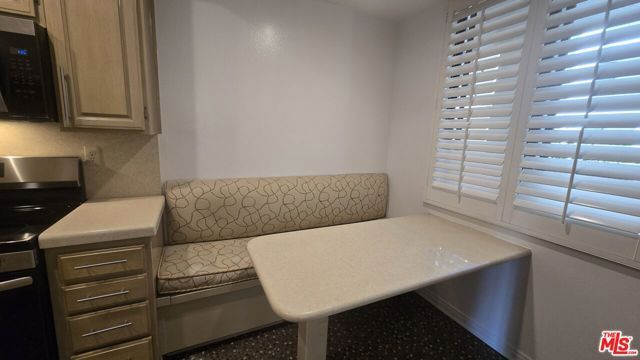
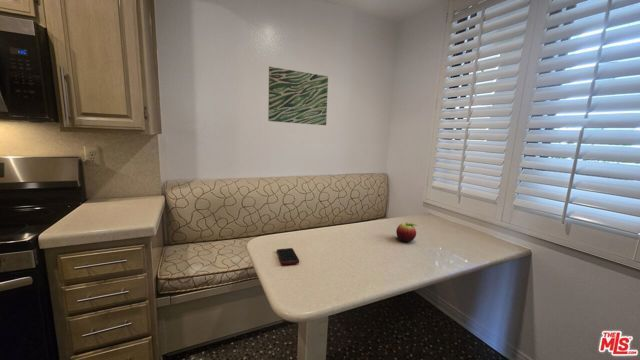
+ fruit (406, 231)
+ cell phone (287, 255)
+ wall art (299, 97)
